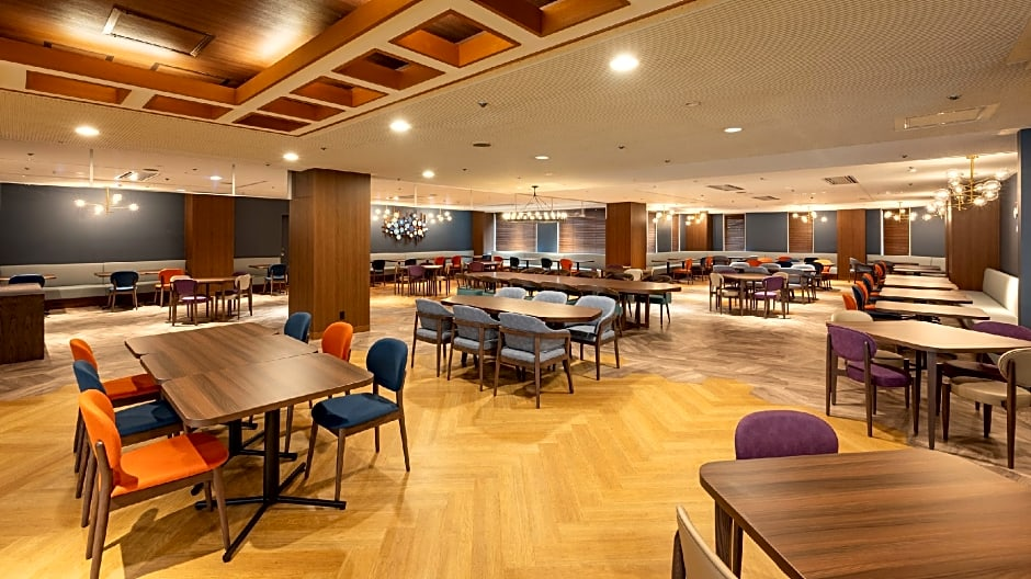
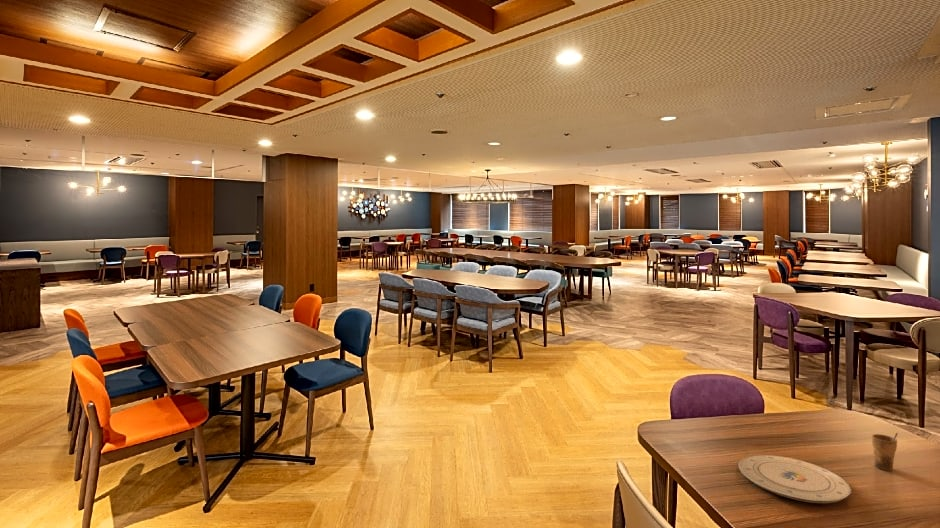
+ plate (791, 477)
+ cup (884, 448)
